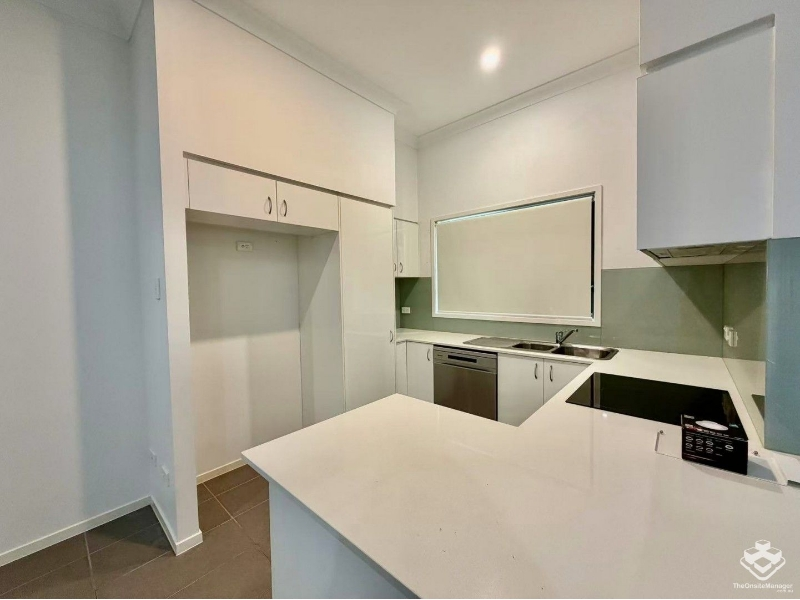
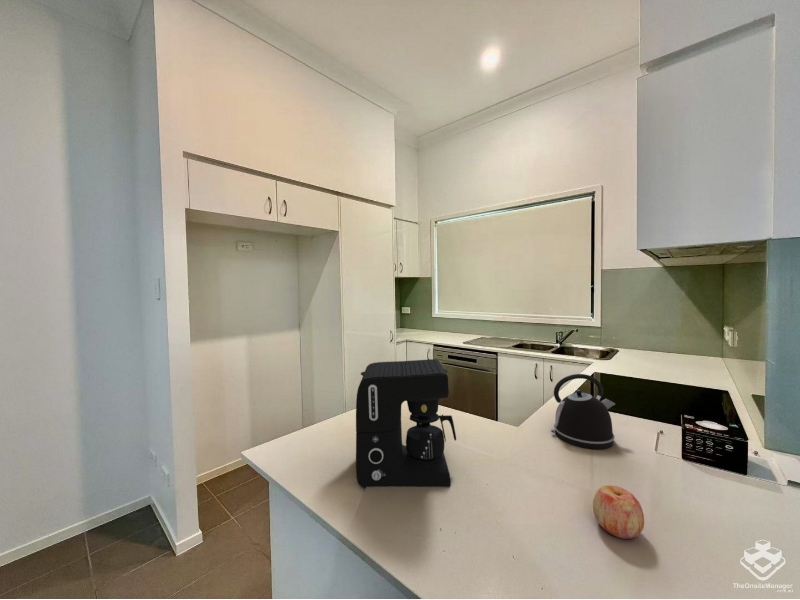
+ kettle (582, 405)
+ apple (617, 510)
+ coffee maker (410, 418)
